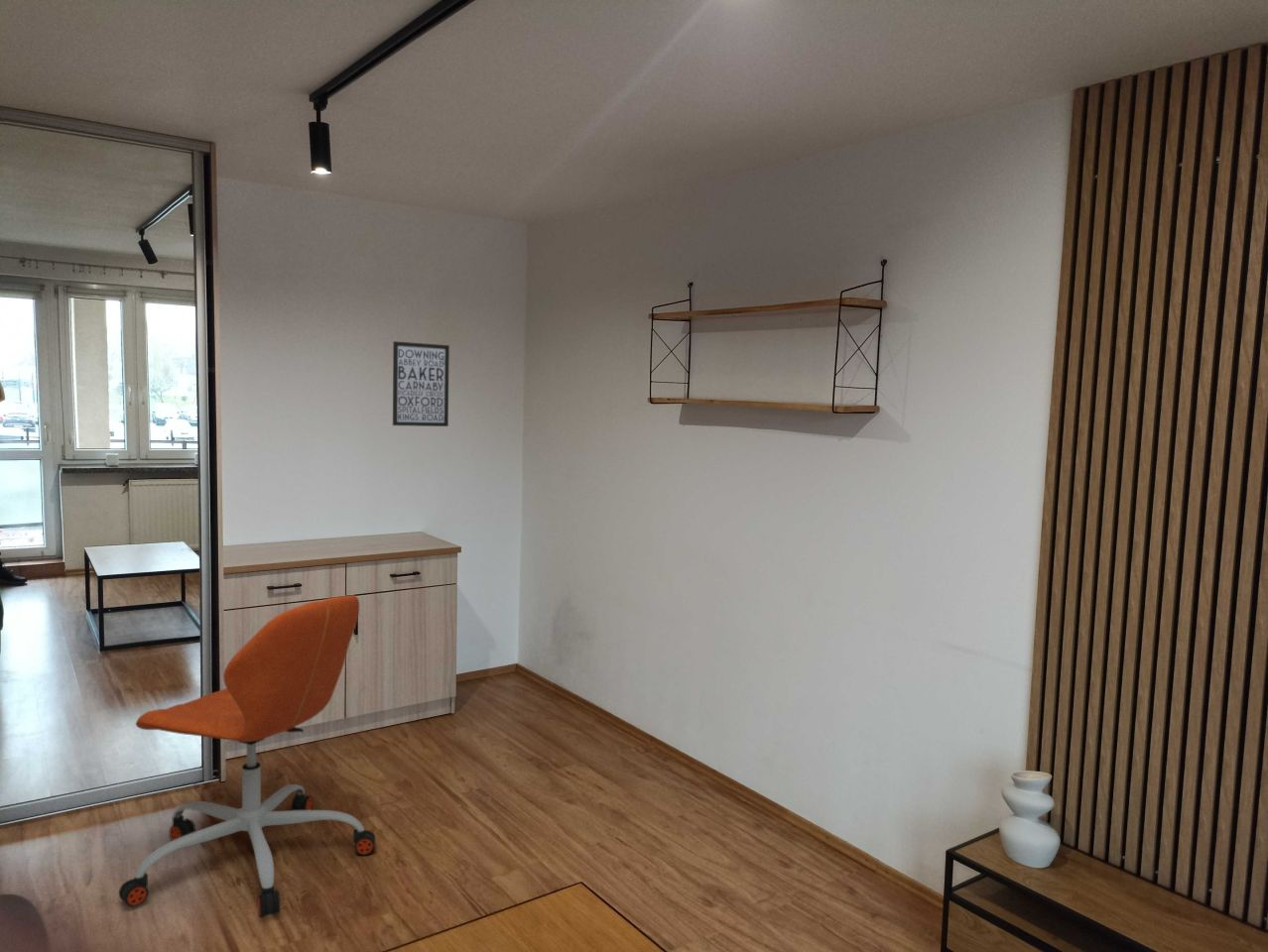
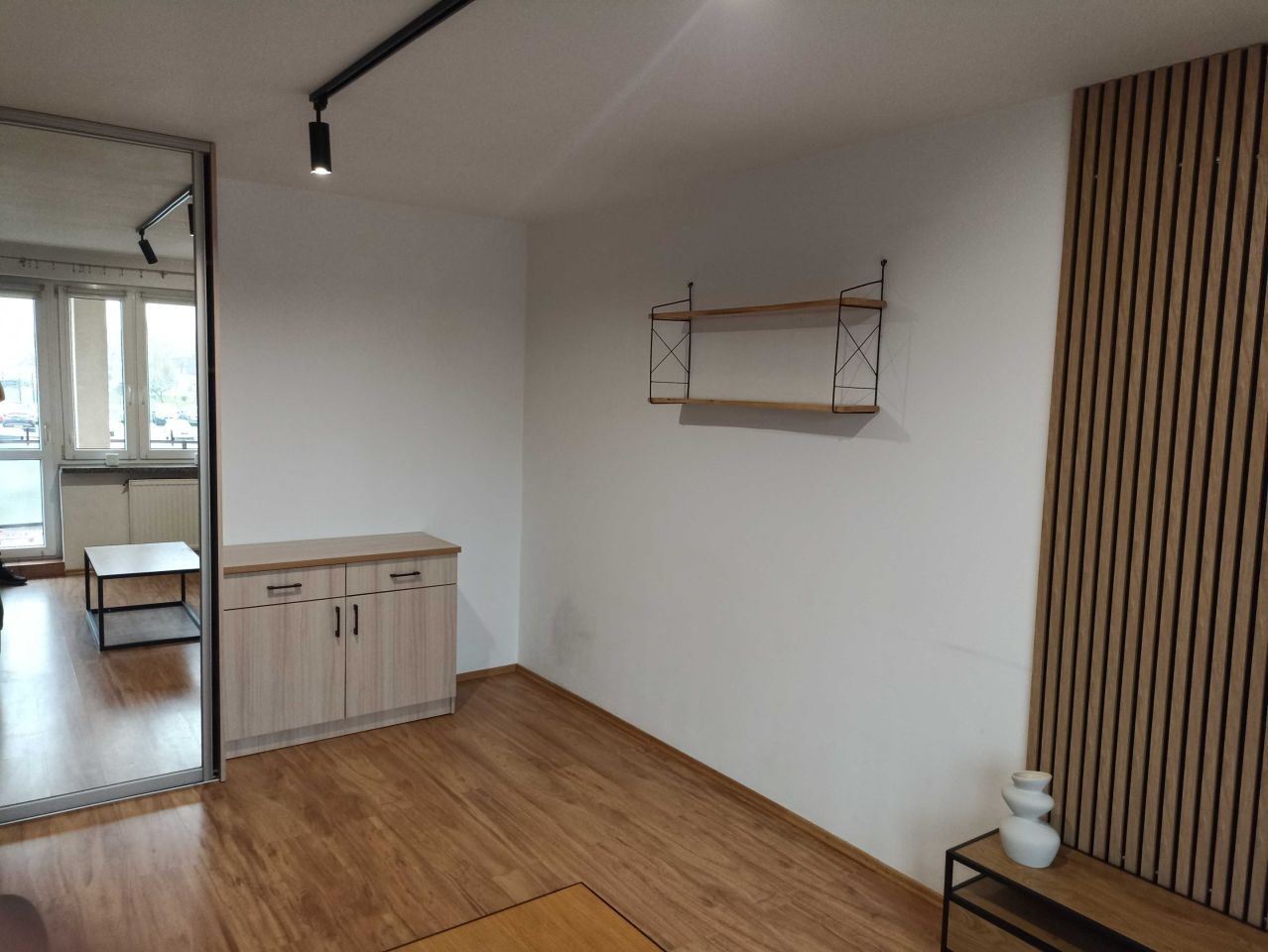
- wall art (421, 385)
- office chair (256, 727)
